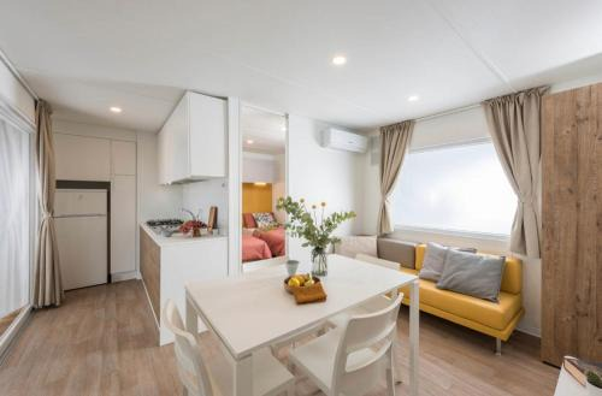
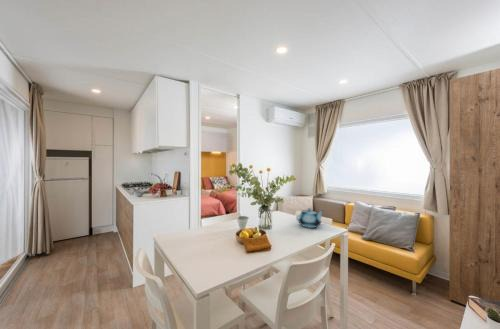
+ teapot (310, 216)
